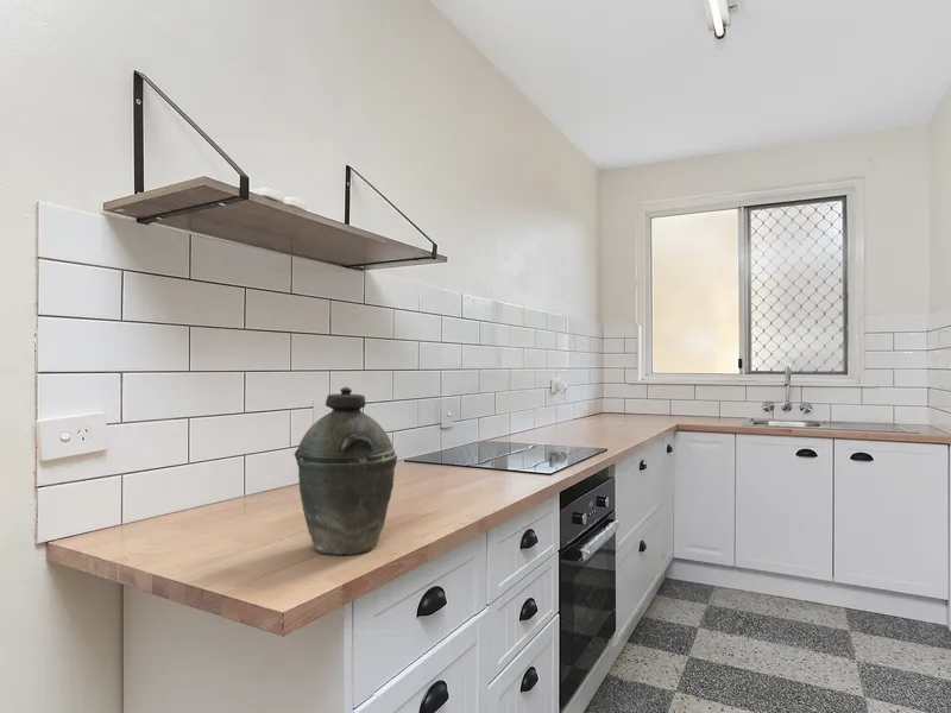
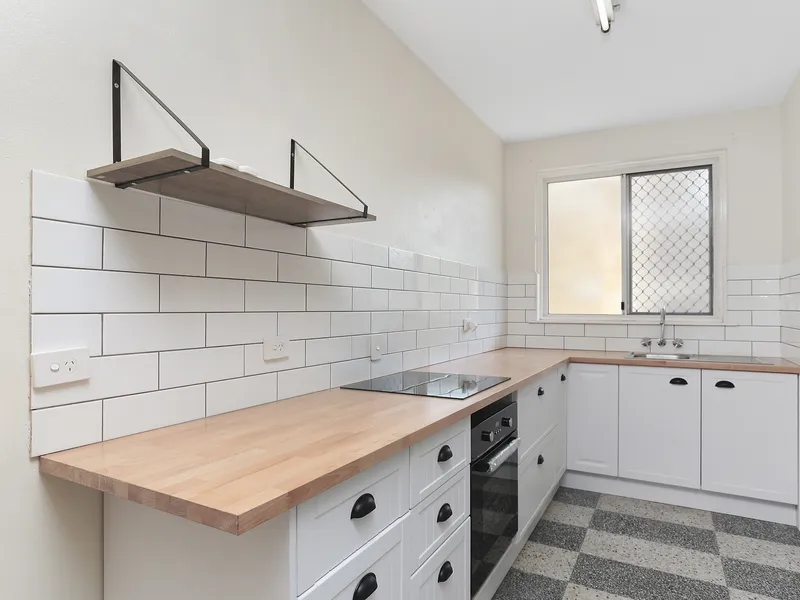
- kettle (346, 466)
